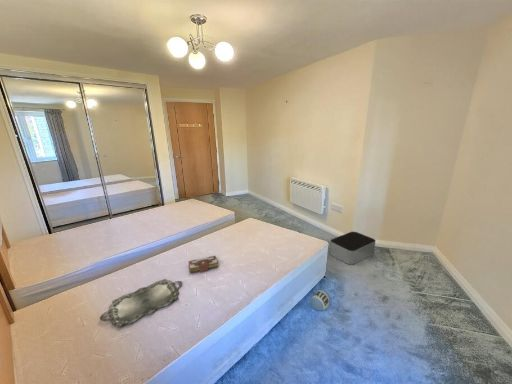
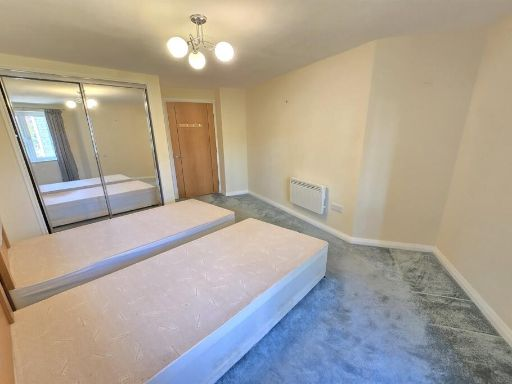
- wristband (320, 298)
- book (203, 263)
- storage bin (352, 246)
- serving tray (145, 300)
